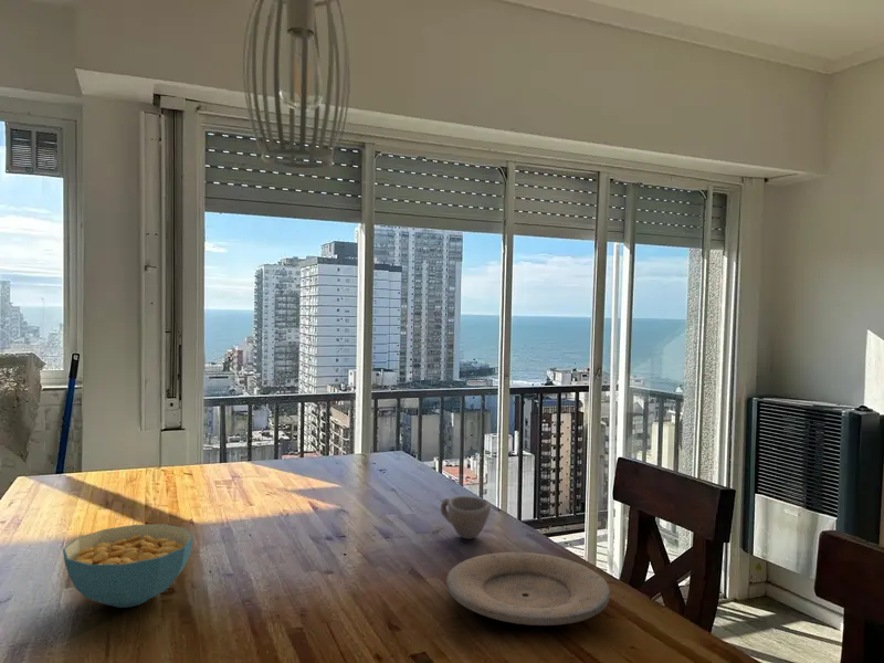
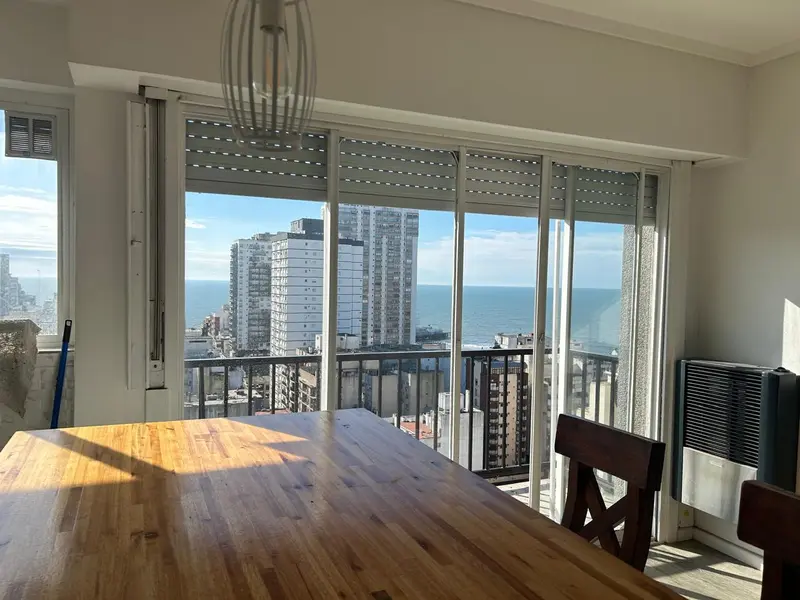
- cereal bowl (129, 571)
- cup (462, 517)
- plate (526, 590)
